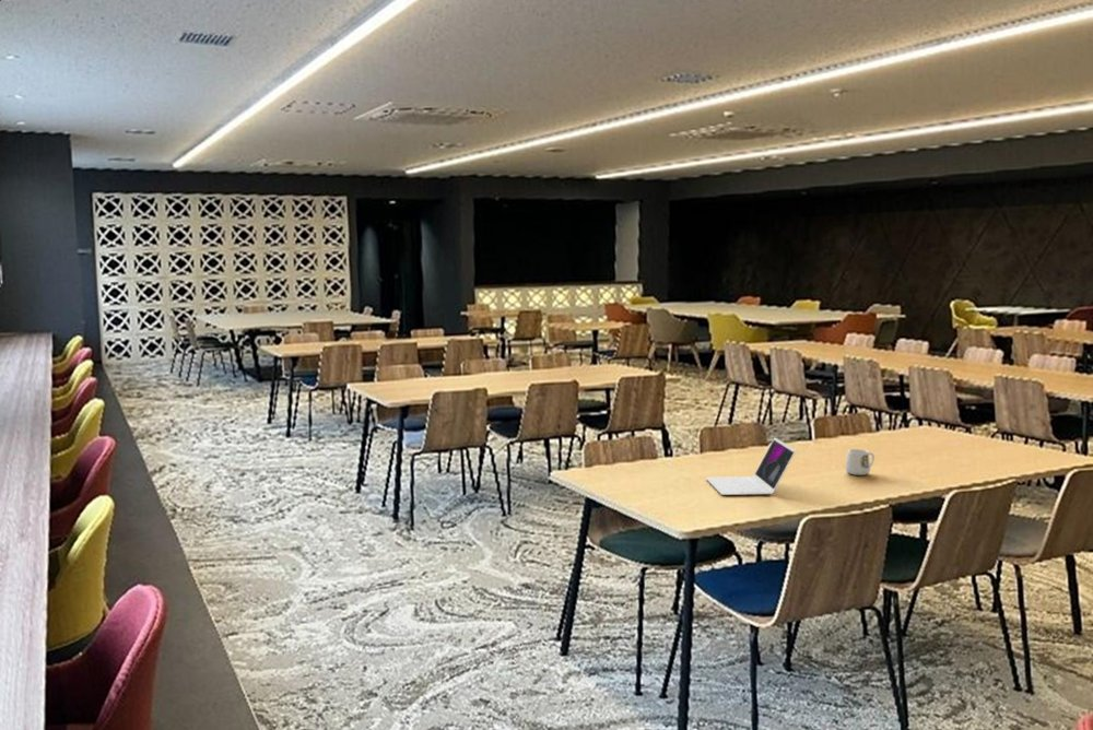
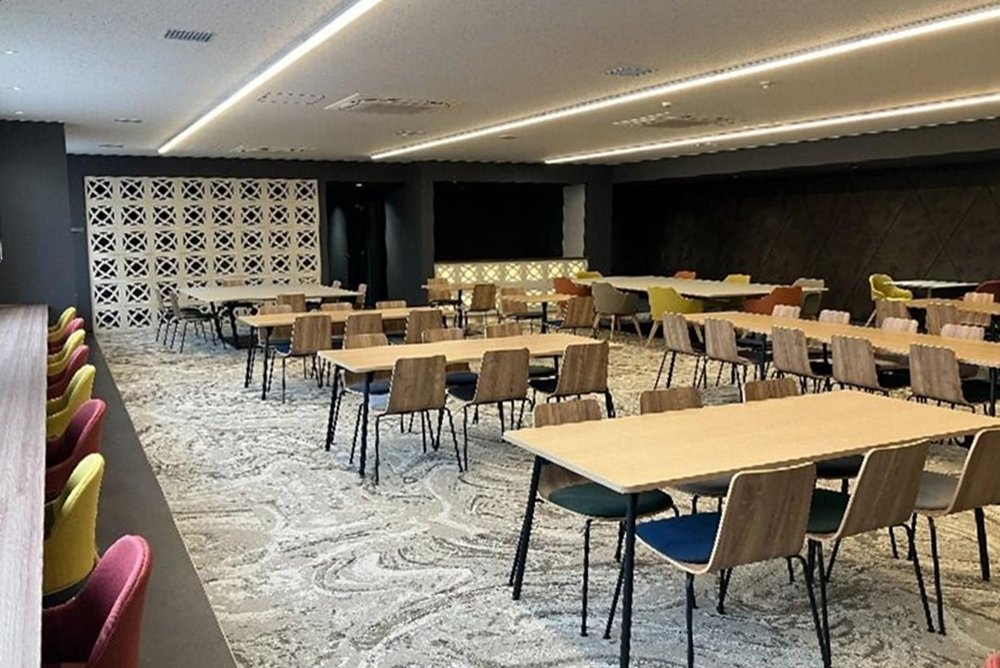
- laptop (756, 469)
- mug (860, 461)
